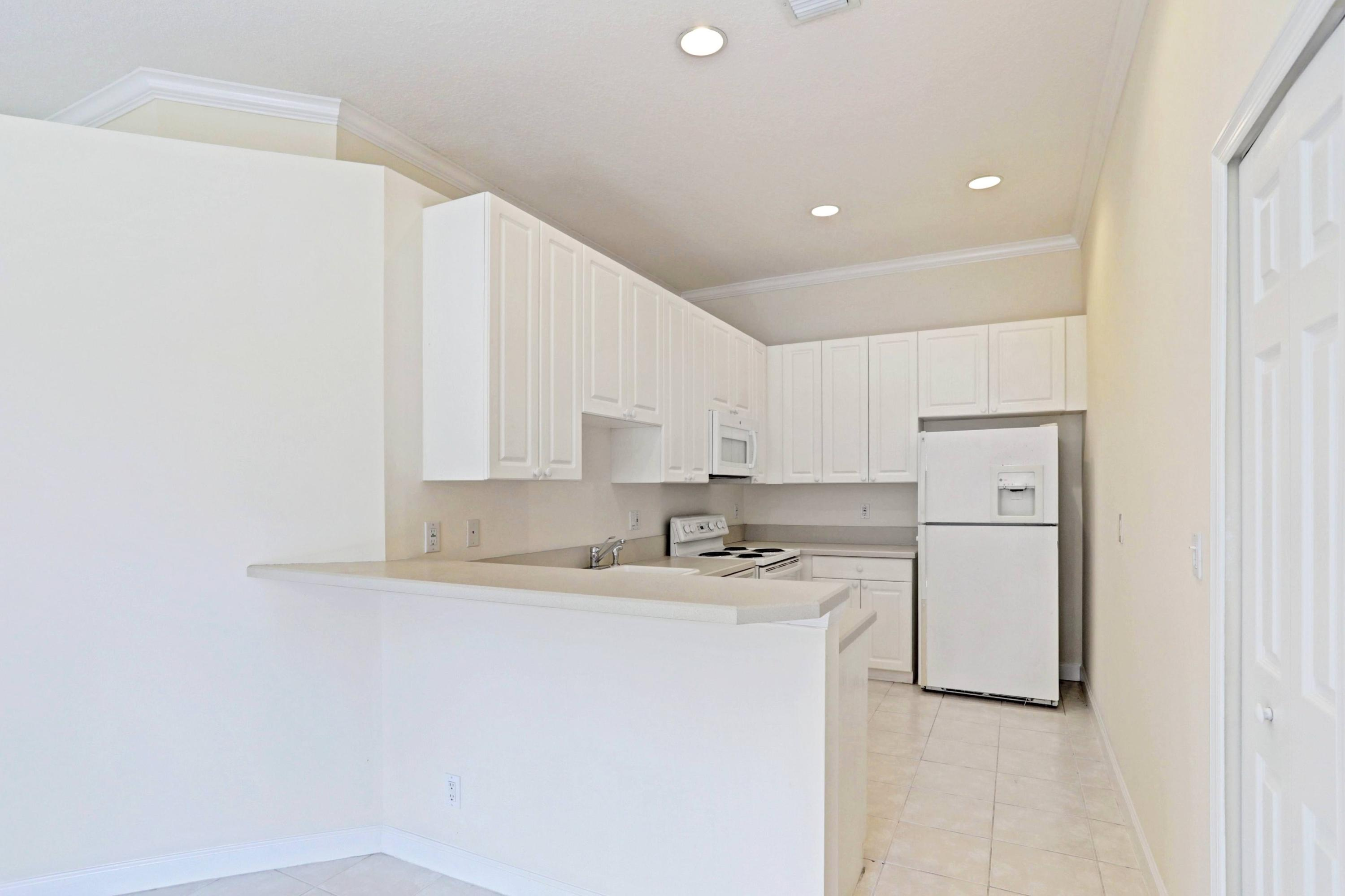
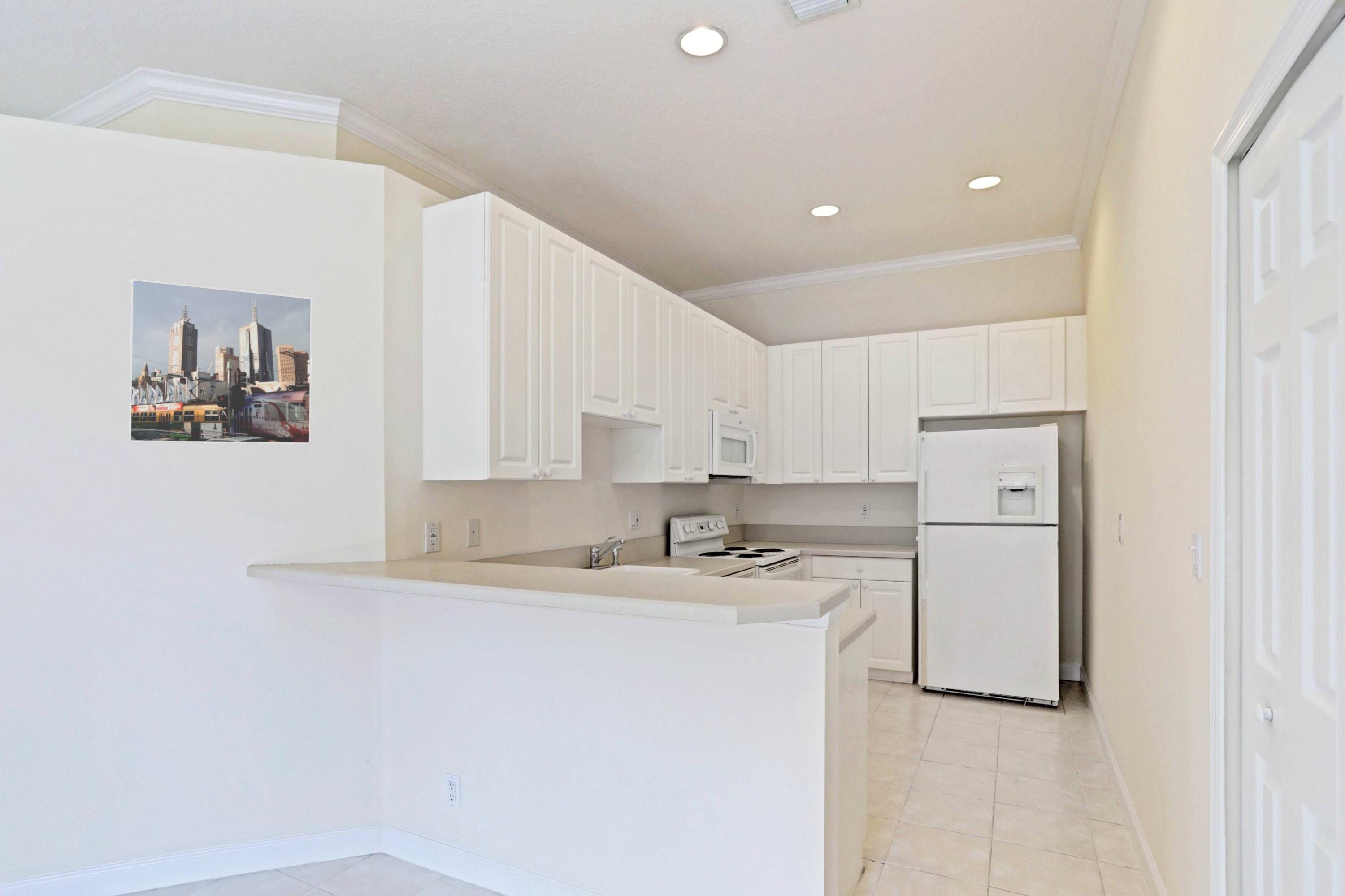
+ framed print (226, 366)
